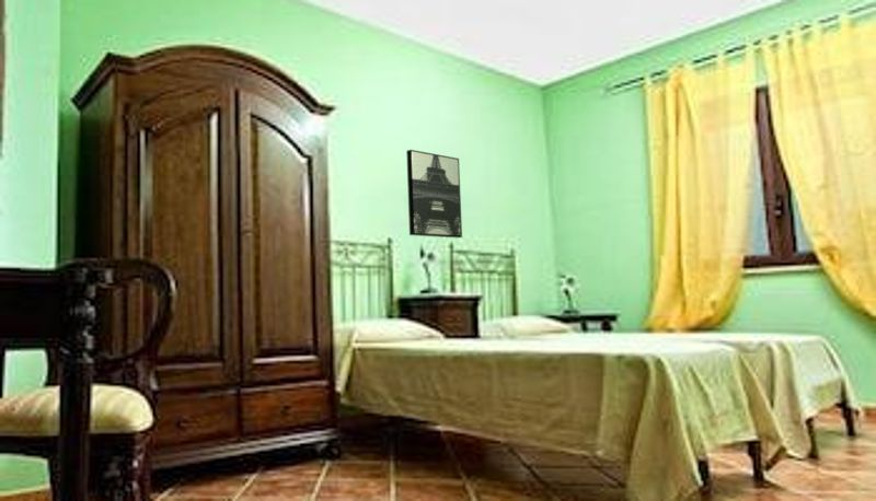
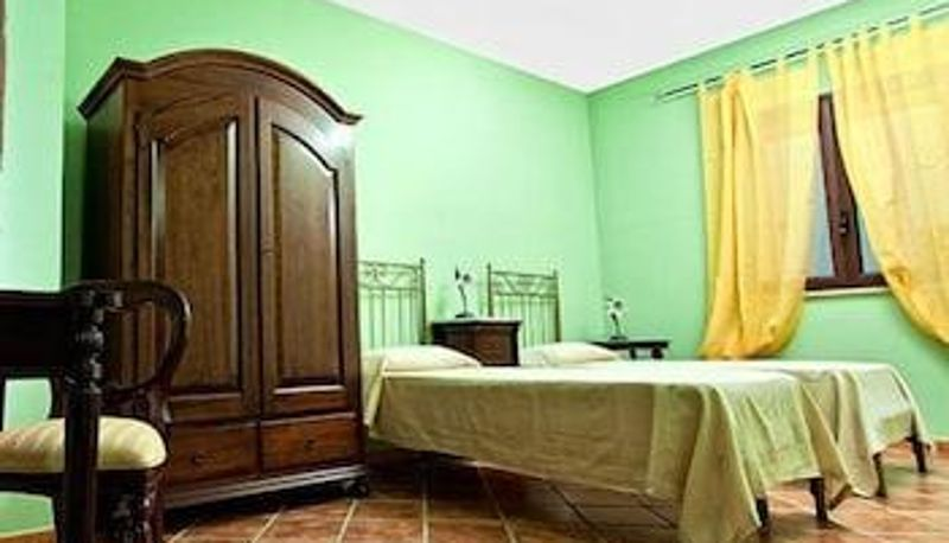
- wall art (435, 195)
